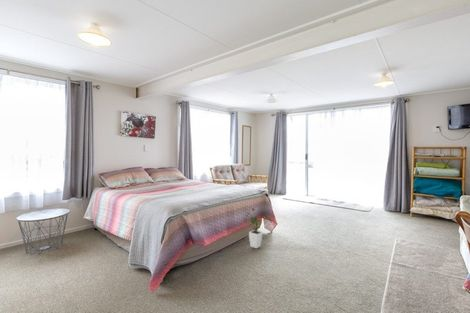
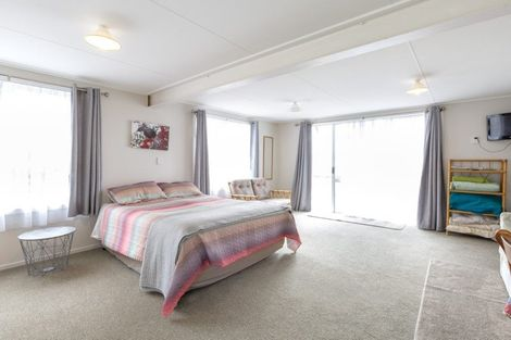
- house plant (256, 227)
